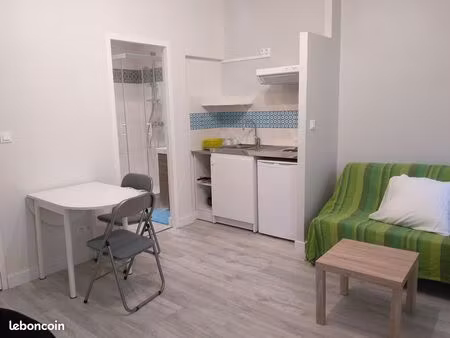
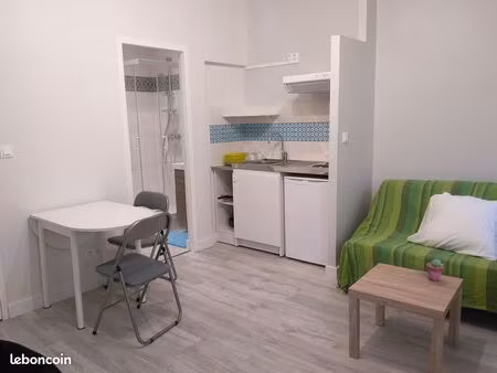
+ potted succulent (434, 269)
